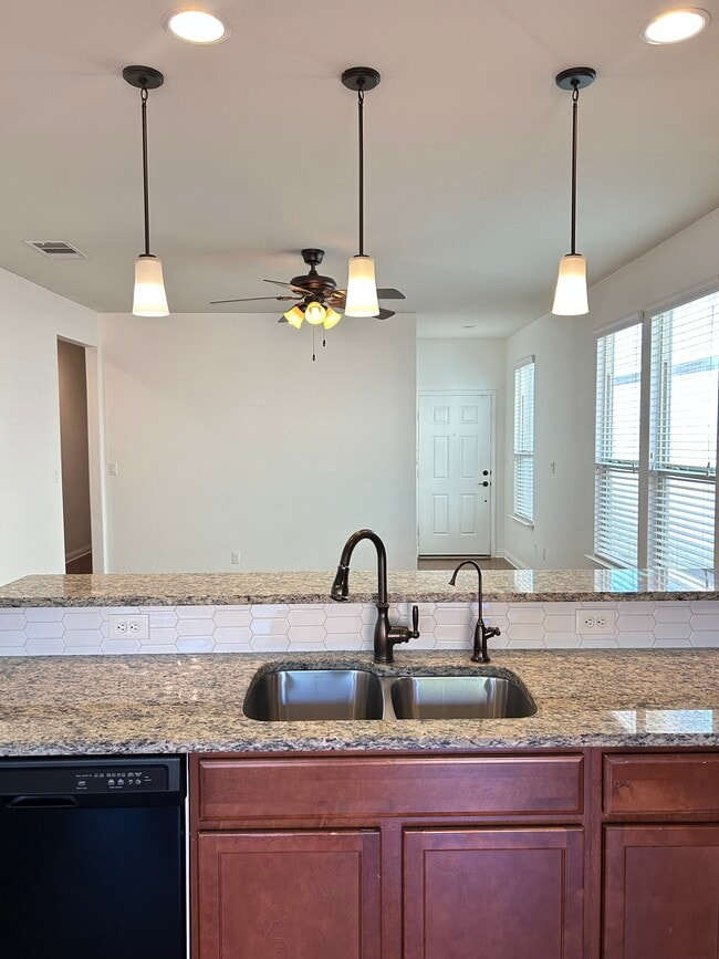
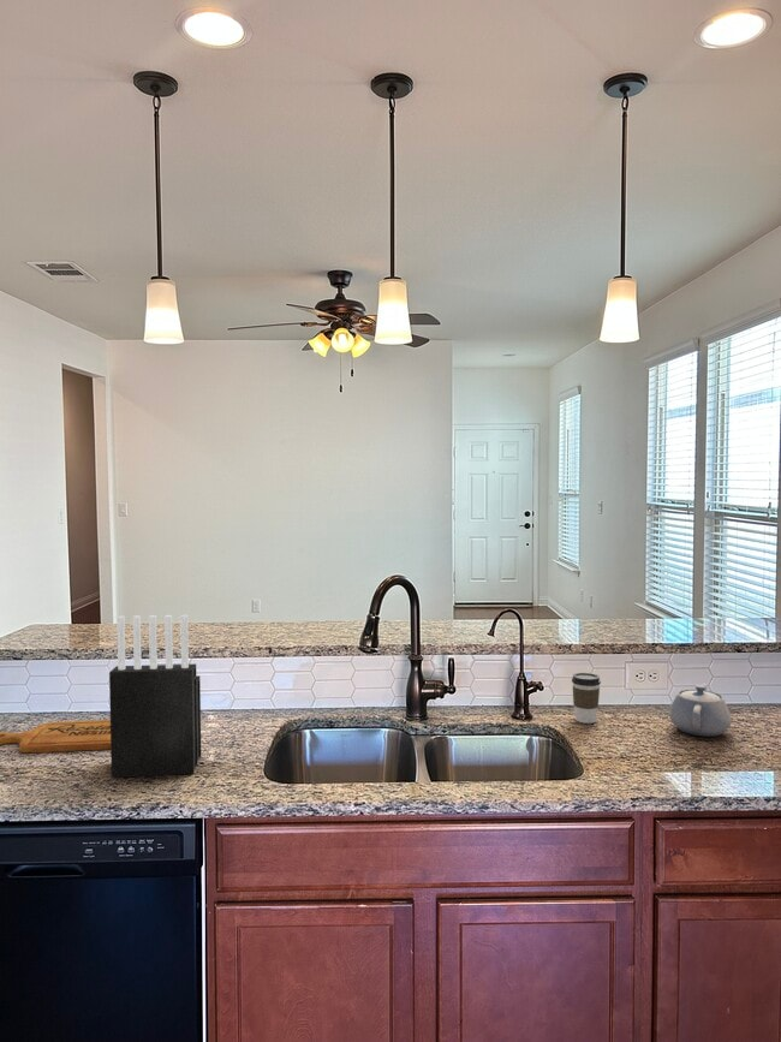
+ teapot (698, 707)
+ knife block (157, 689)
+ cutting board (60, 736)
+ coffee cup (585, 697)
